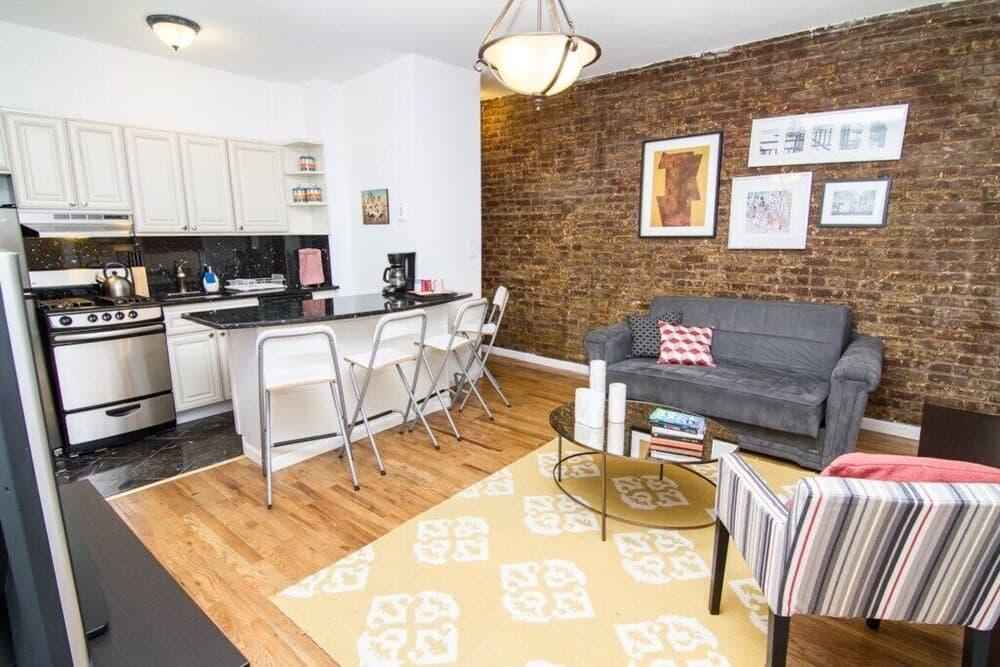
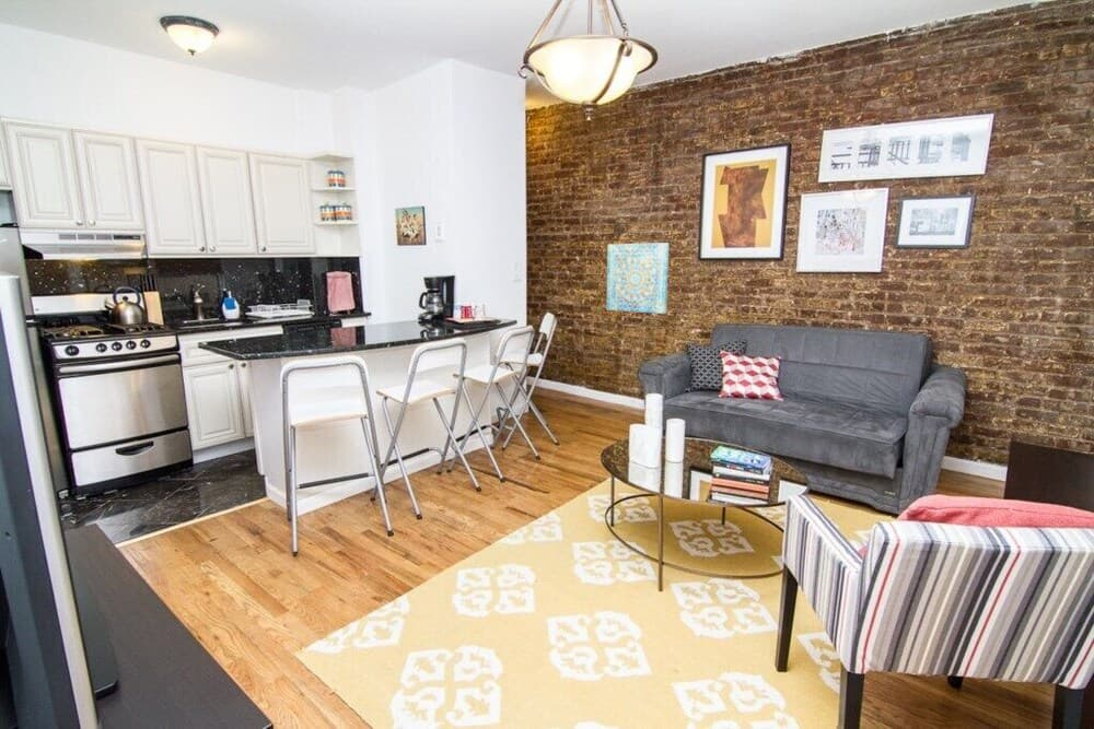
+ wall art (636, 278)
